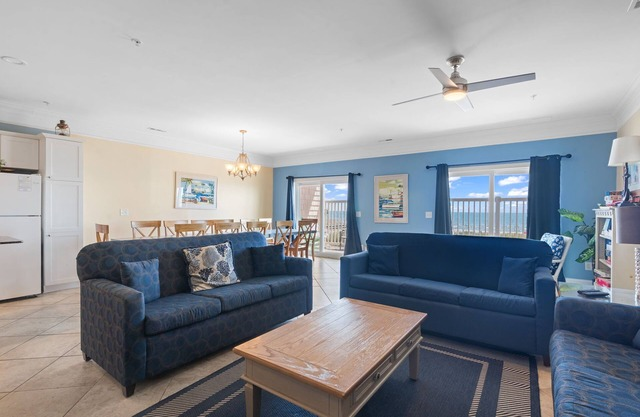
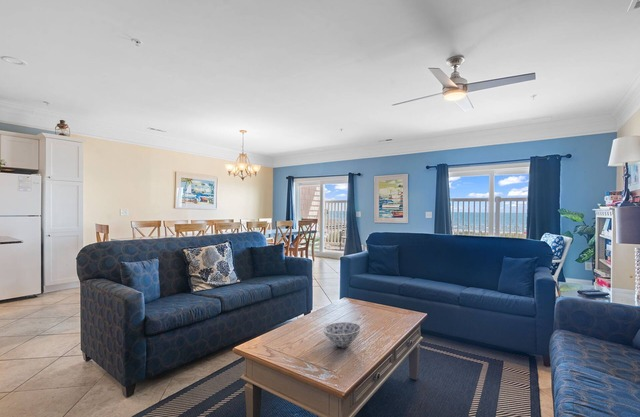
+ bowl (341, 335)
